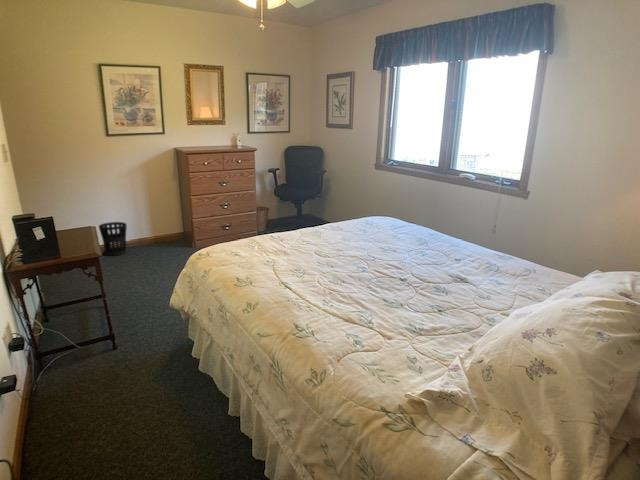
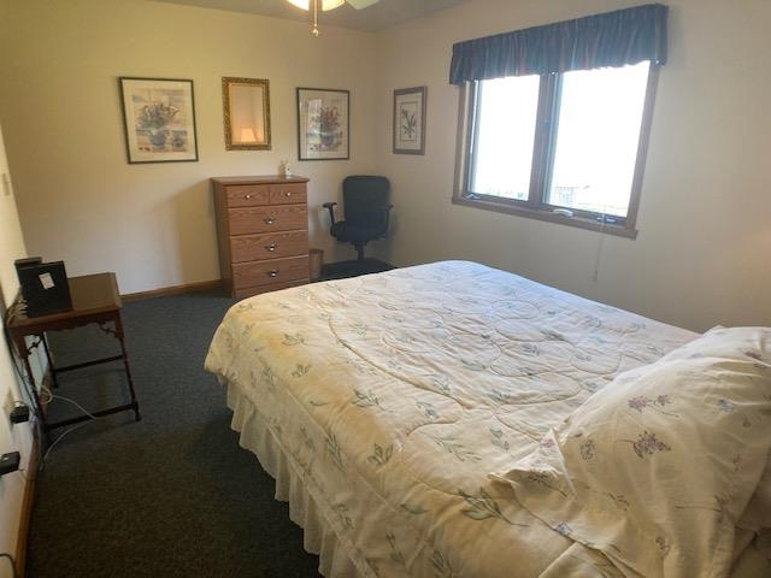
- wastebasket (114, 238)
